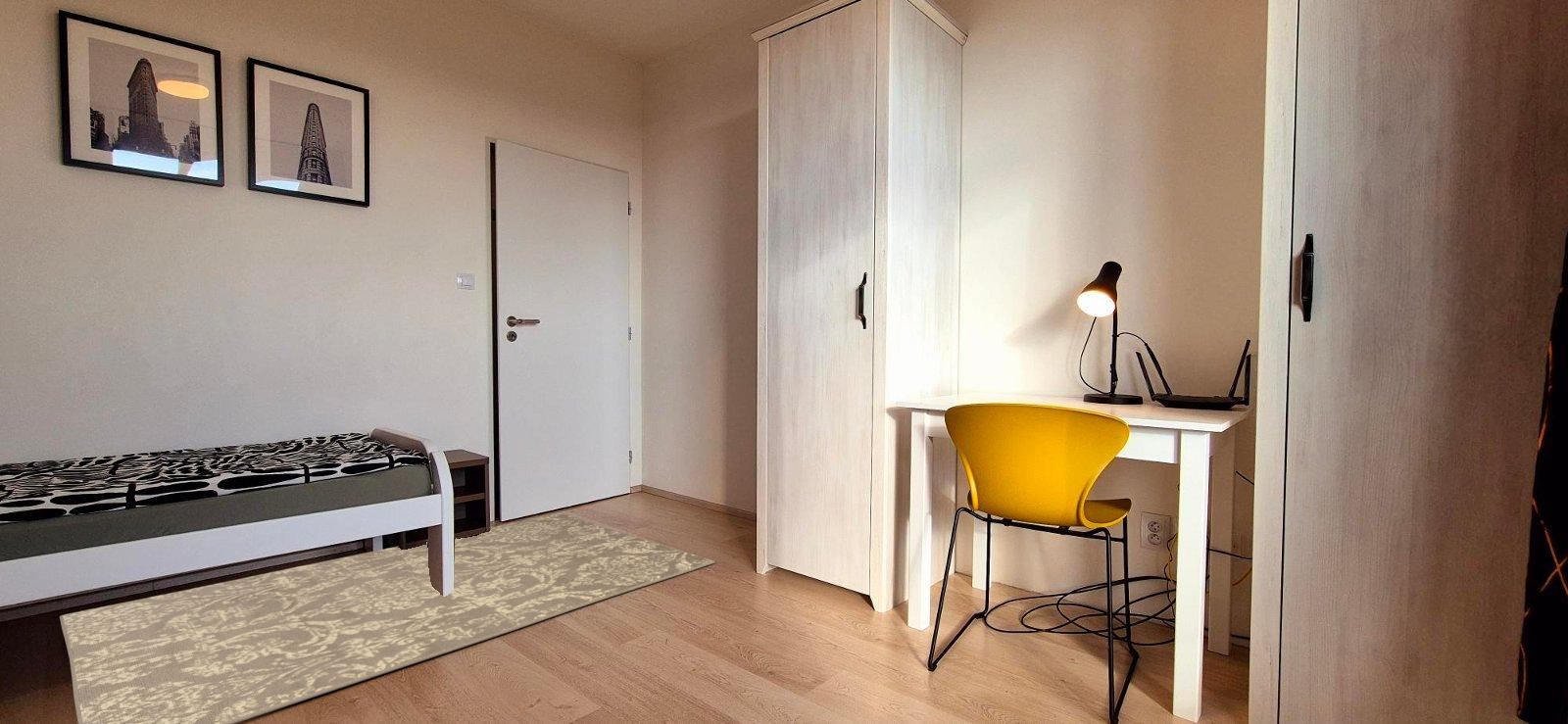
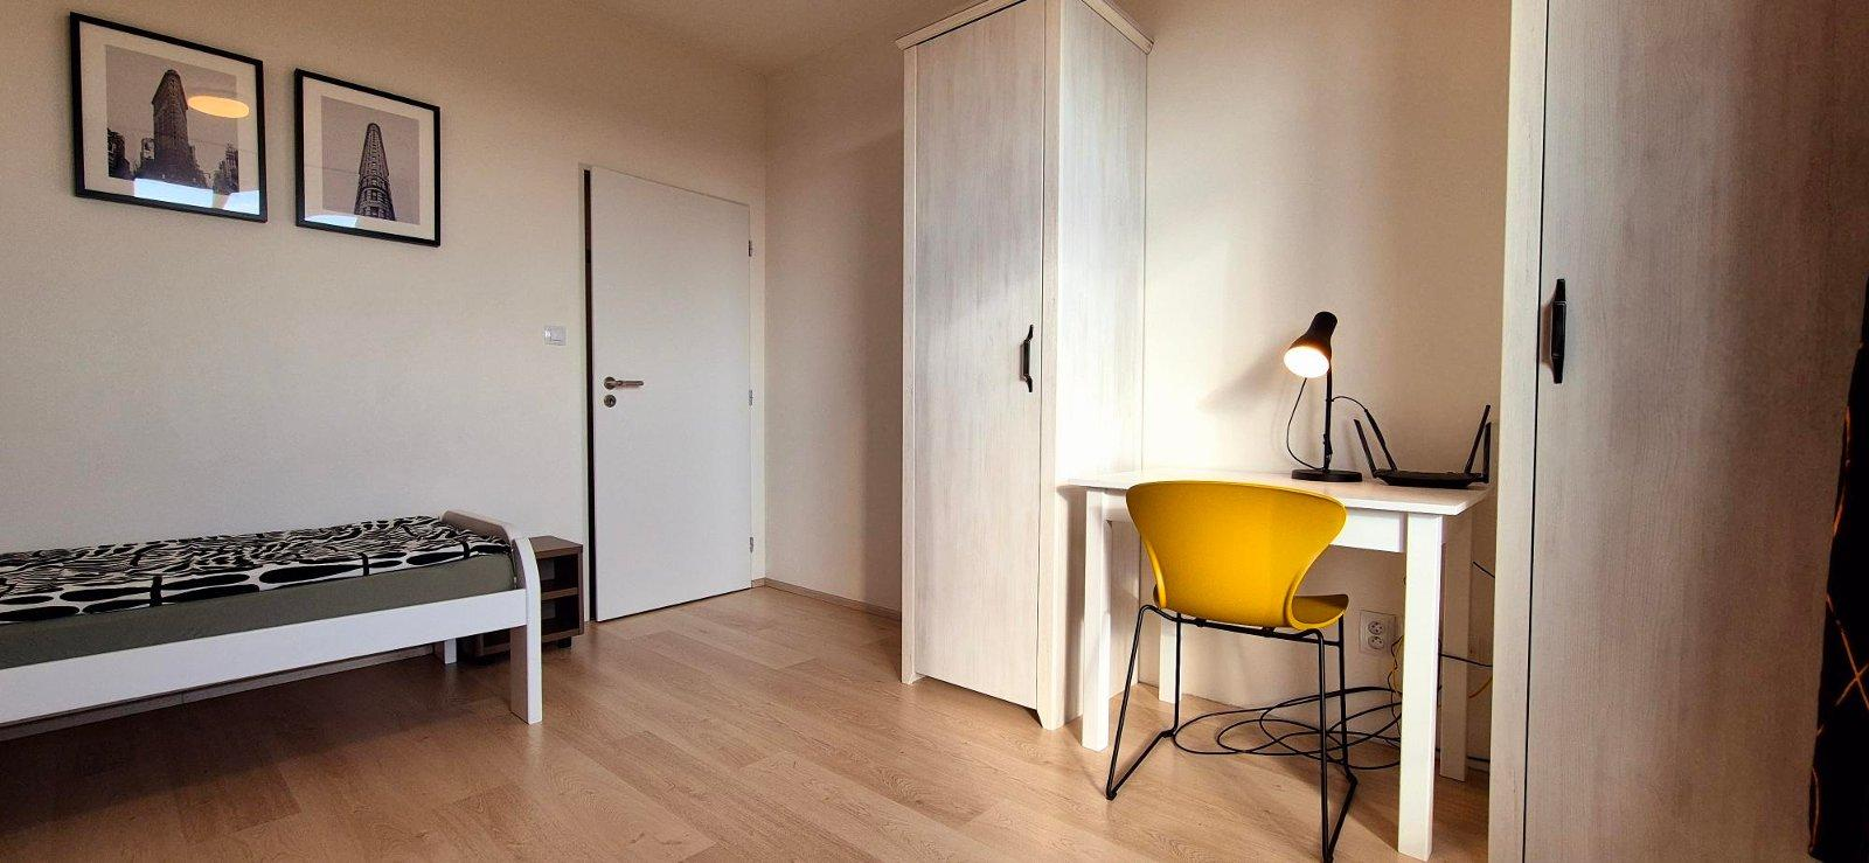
- rug (427, 585)
